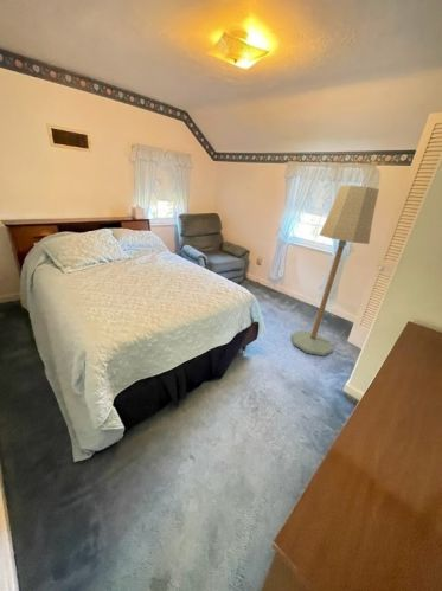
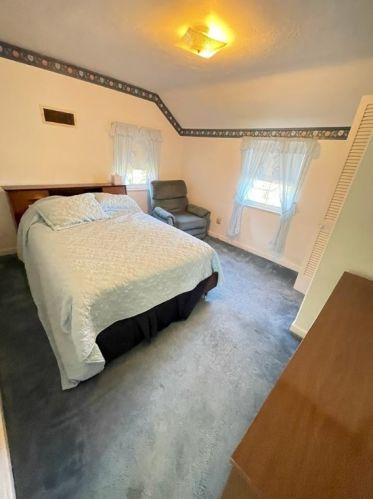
- floor lamp (332, 275)
